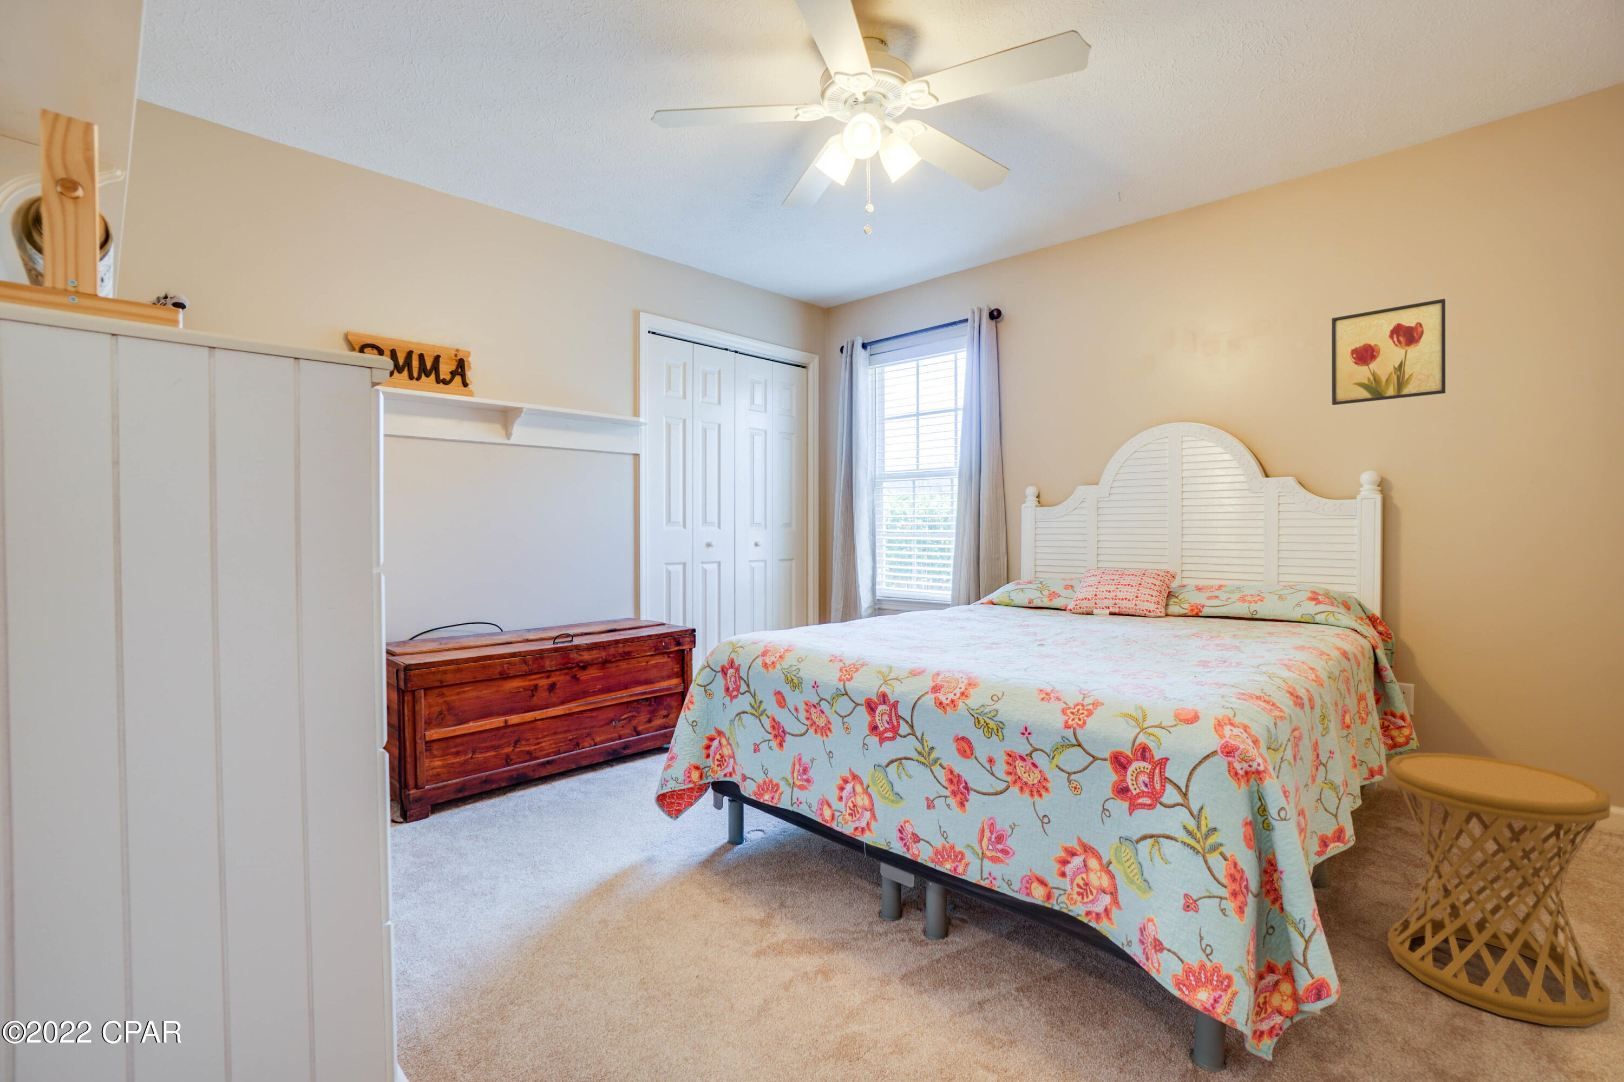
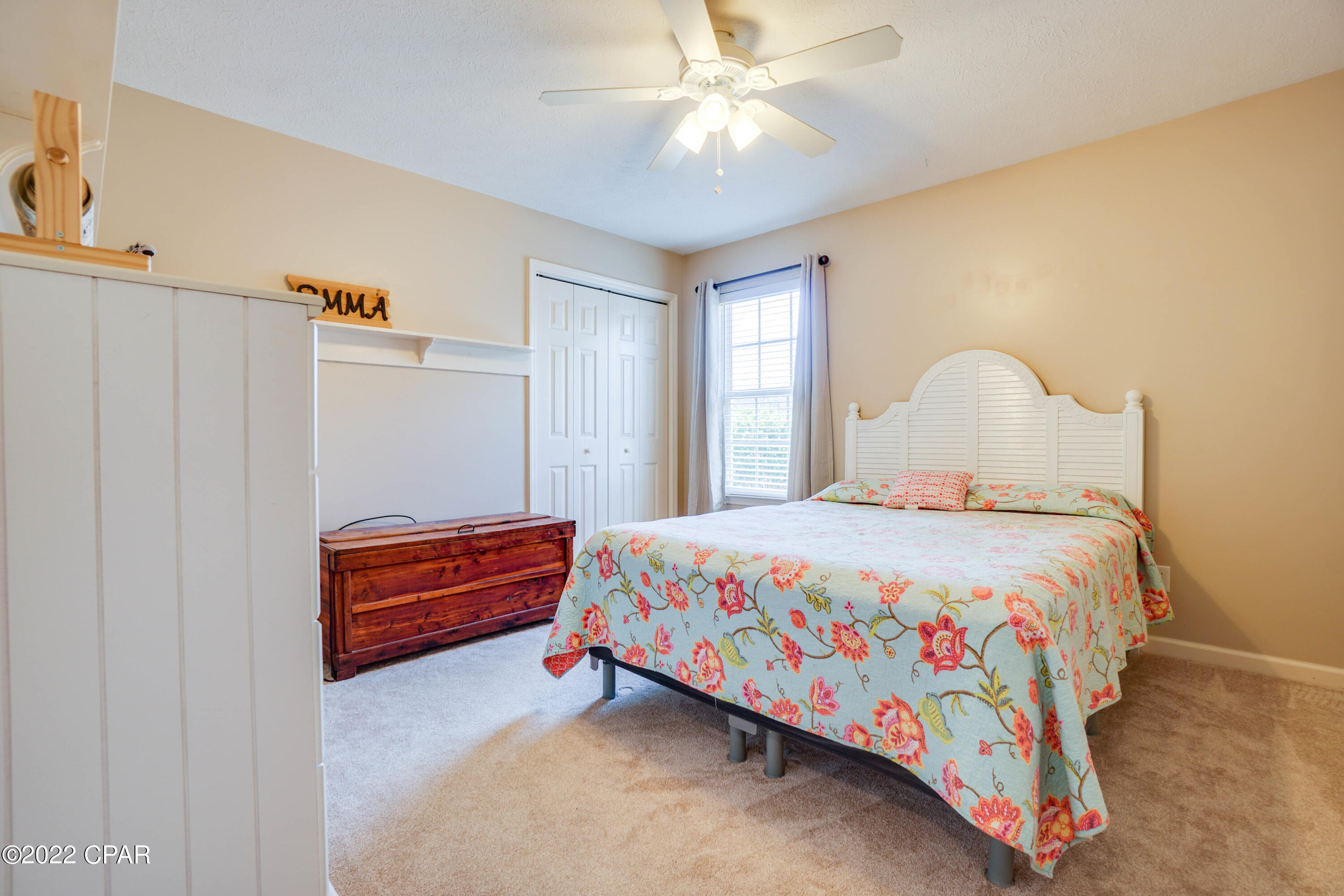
- side table (1490, 873)
- wall art (1386, 354)
